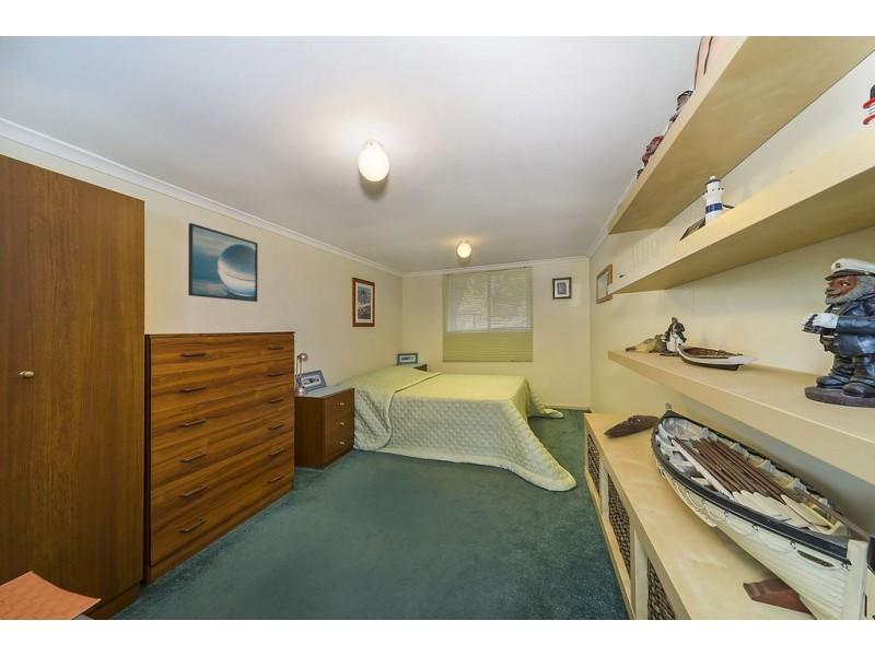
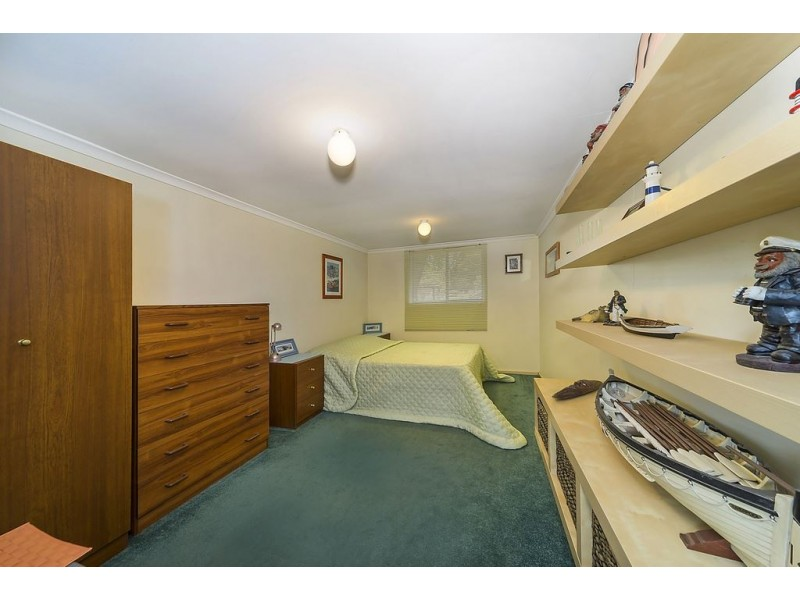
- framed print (226, 266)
